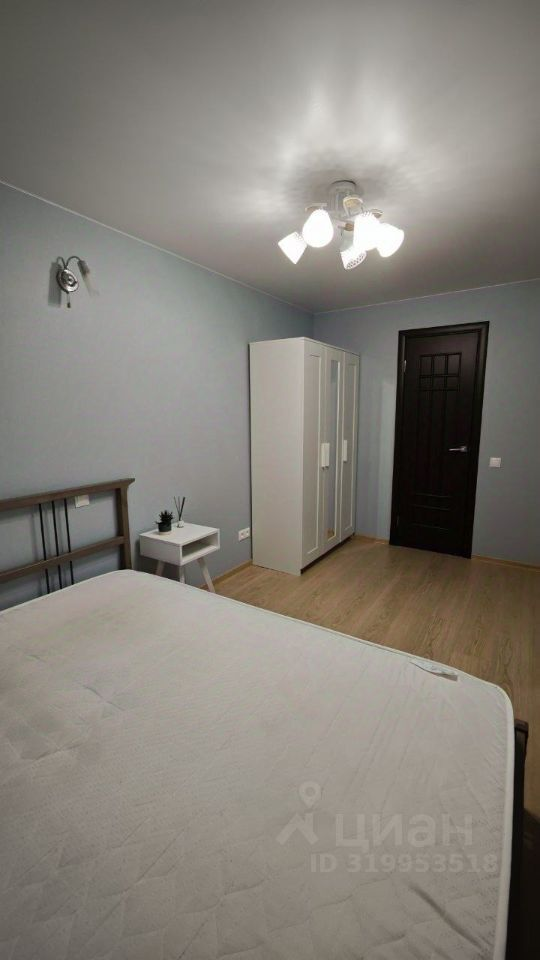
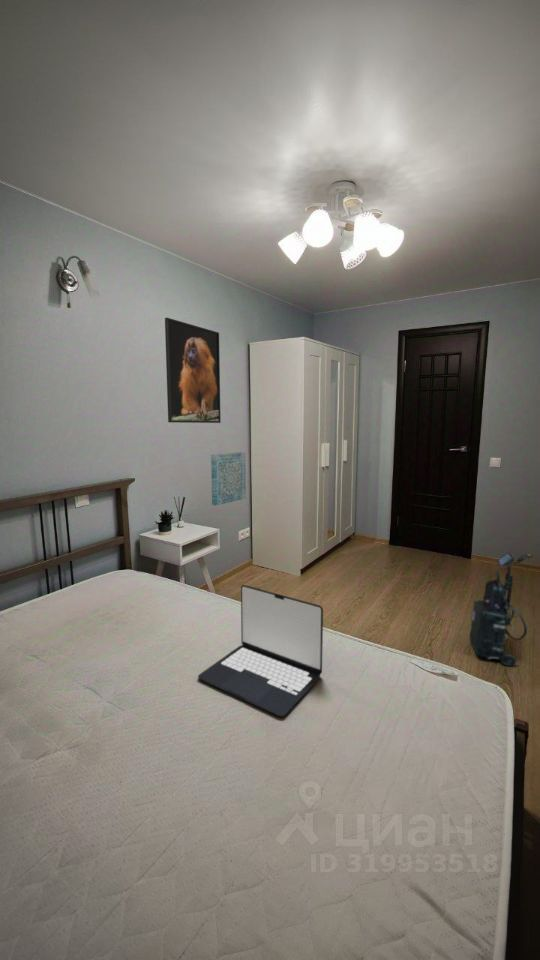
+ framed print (195, 374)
+ vacuum cleaner (499, 602)
+ wall art (229, 477)
+ laptop (259, 643)
